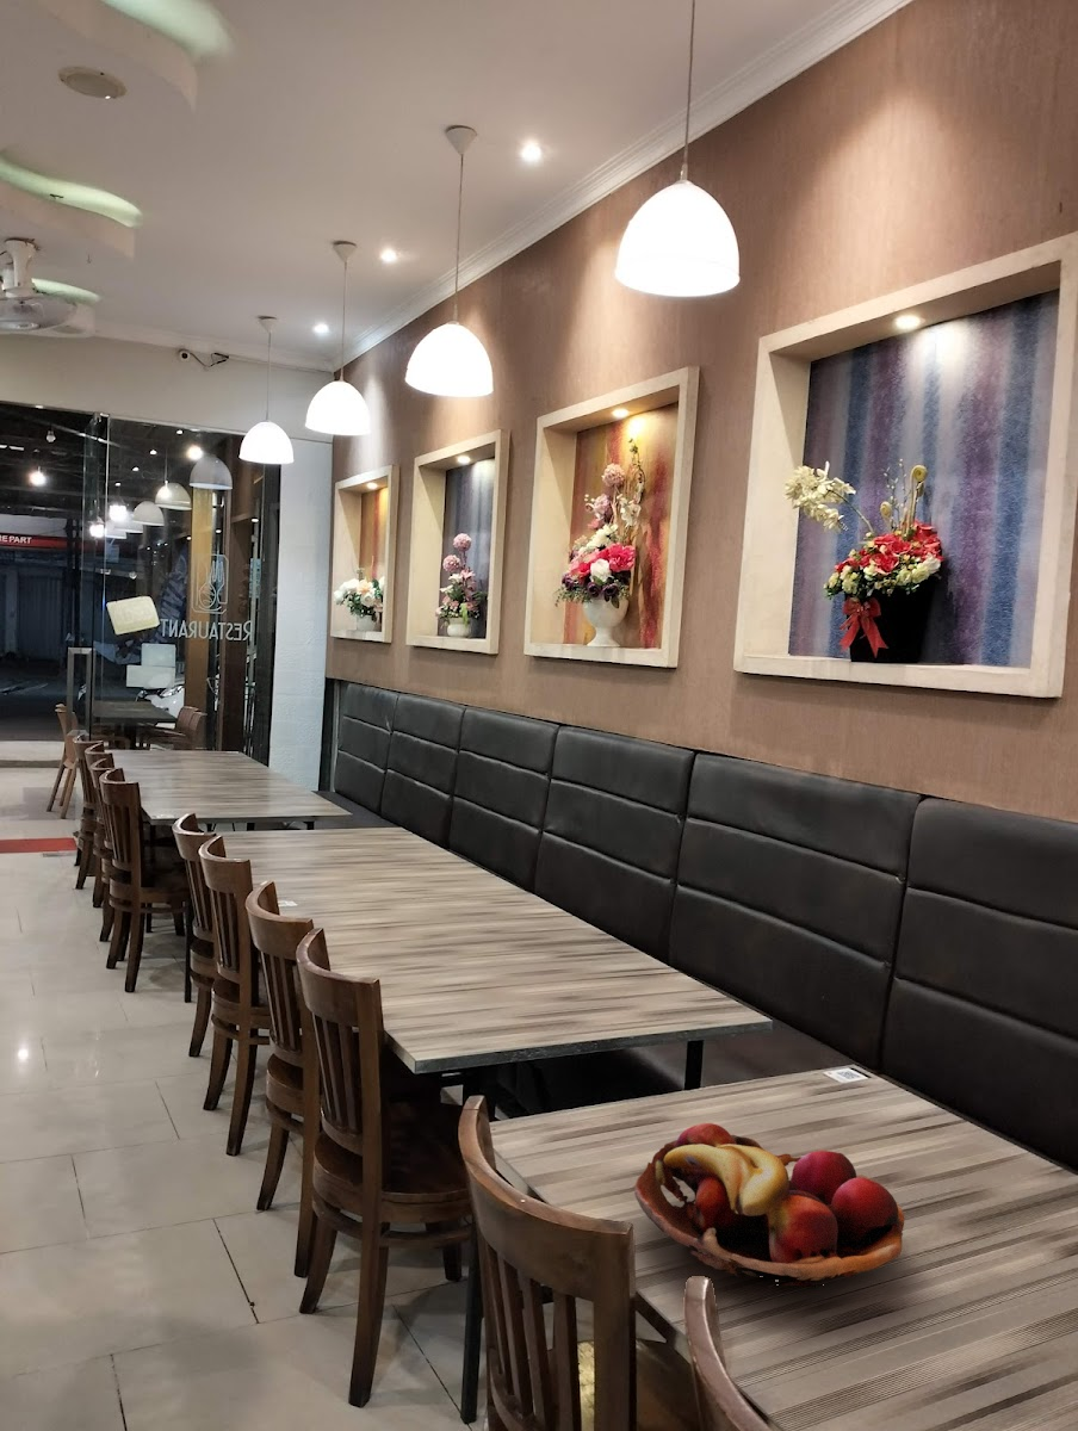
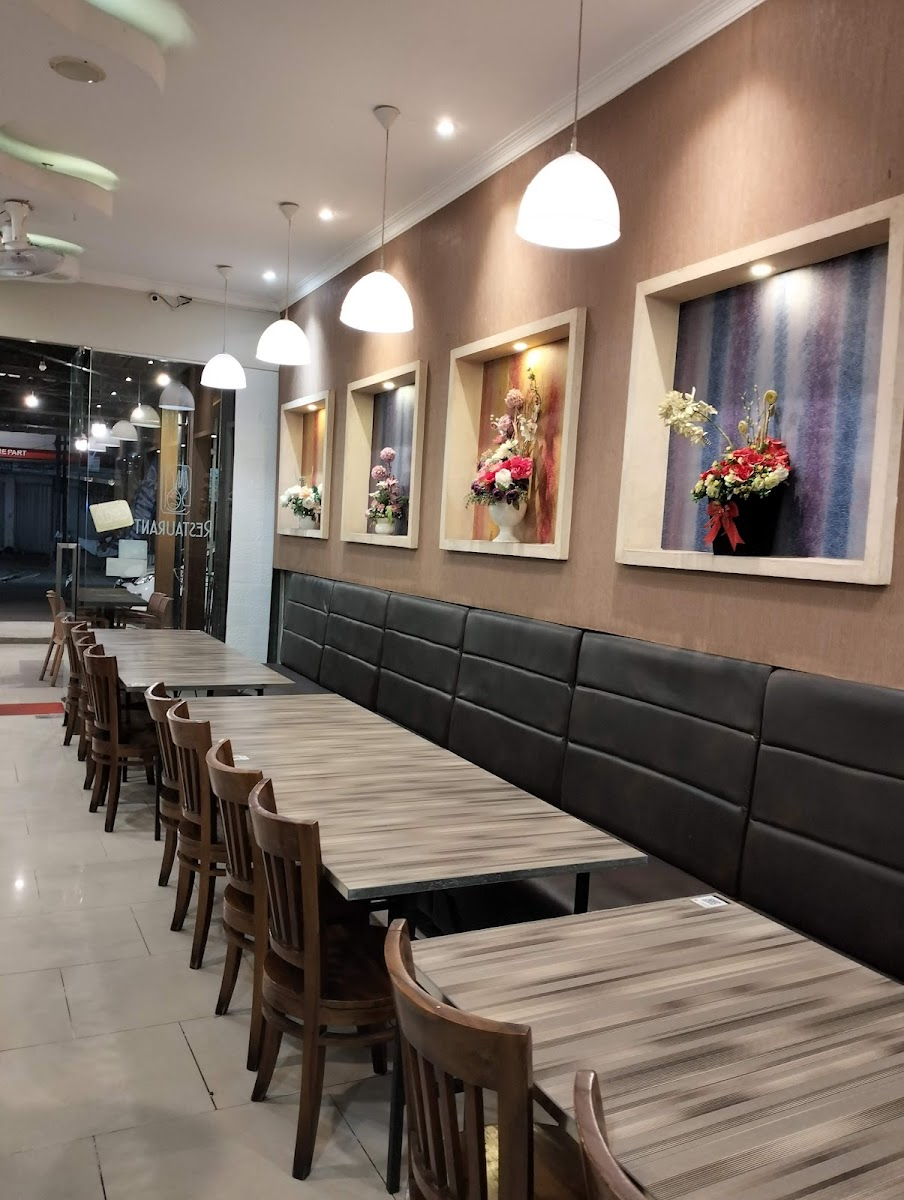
- fruit basket (767, 1198)
